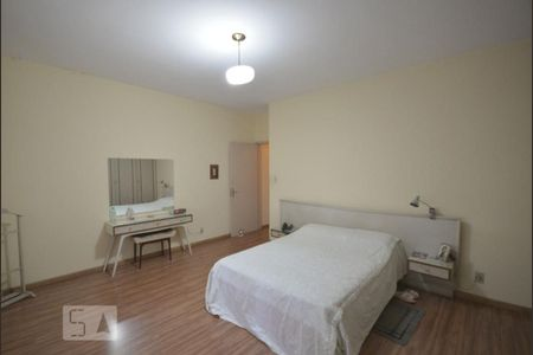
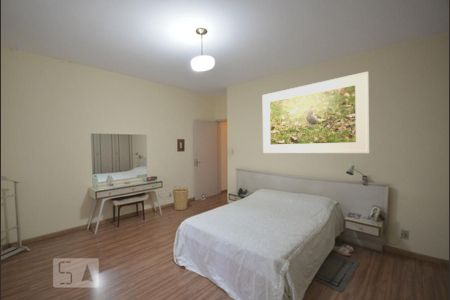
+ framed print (306, 119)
+ basket (180, 197)
